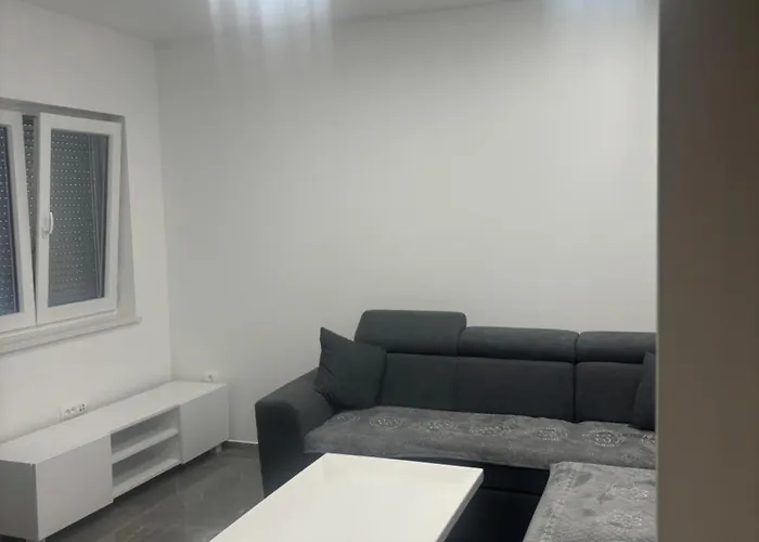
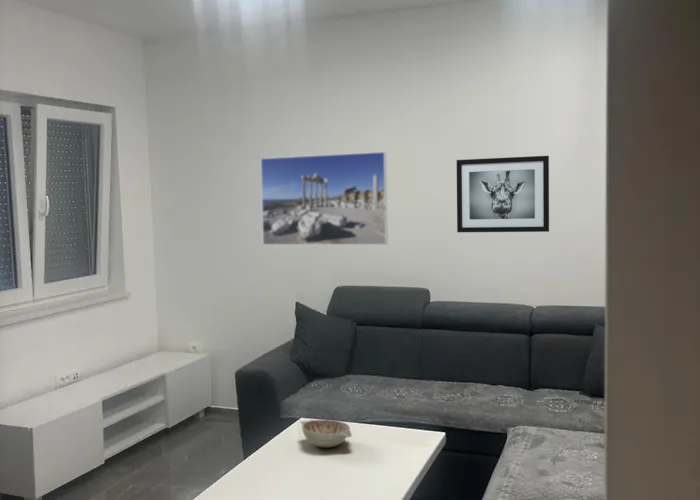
+ decorative bowl (326, 435)
+ wall art (501, 195)
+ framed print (322, 200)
